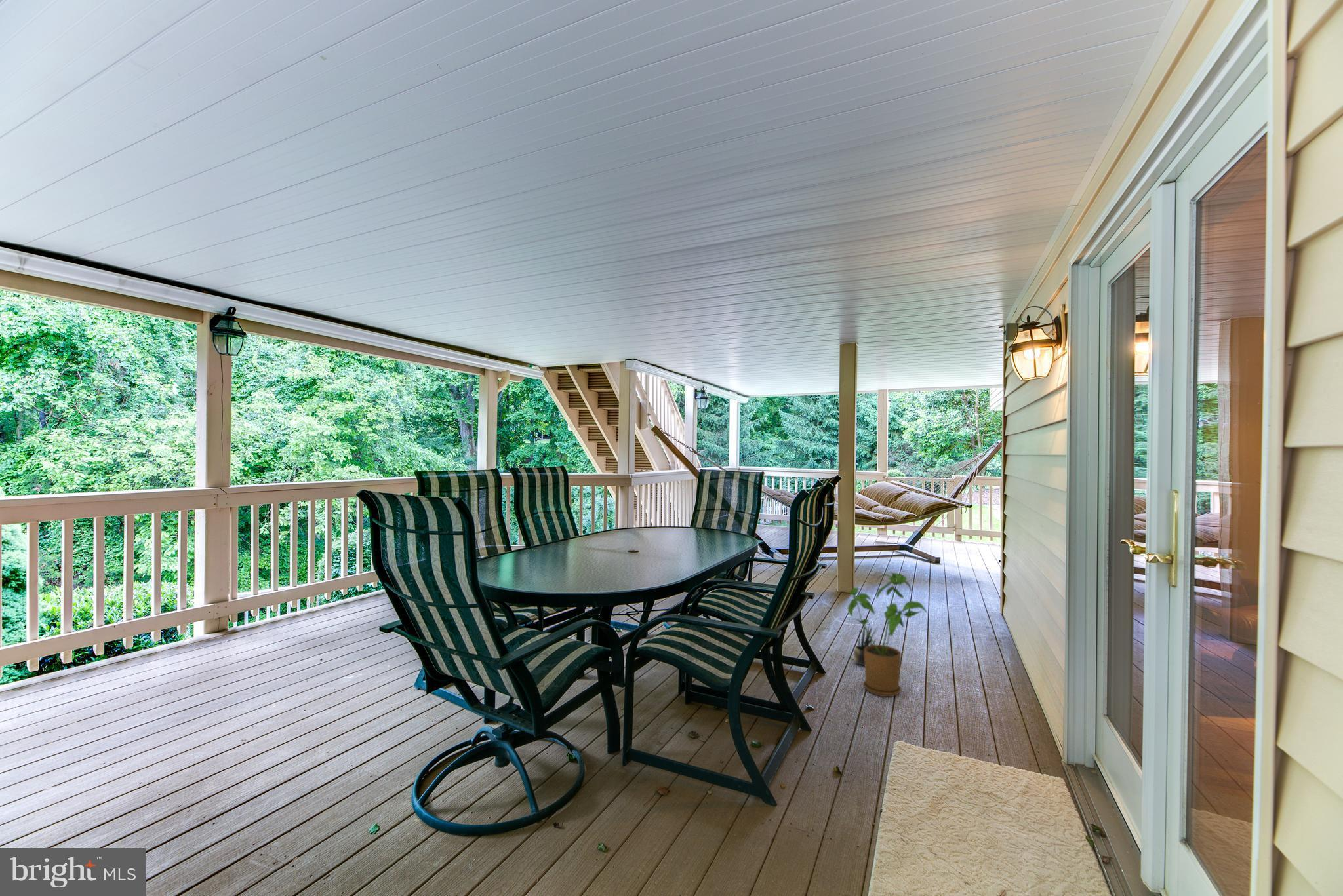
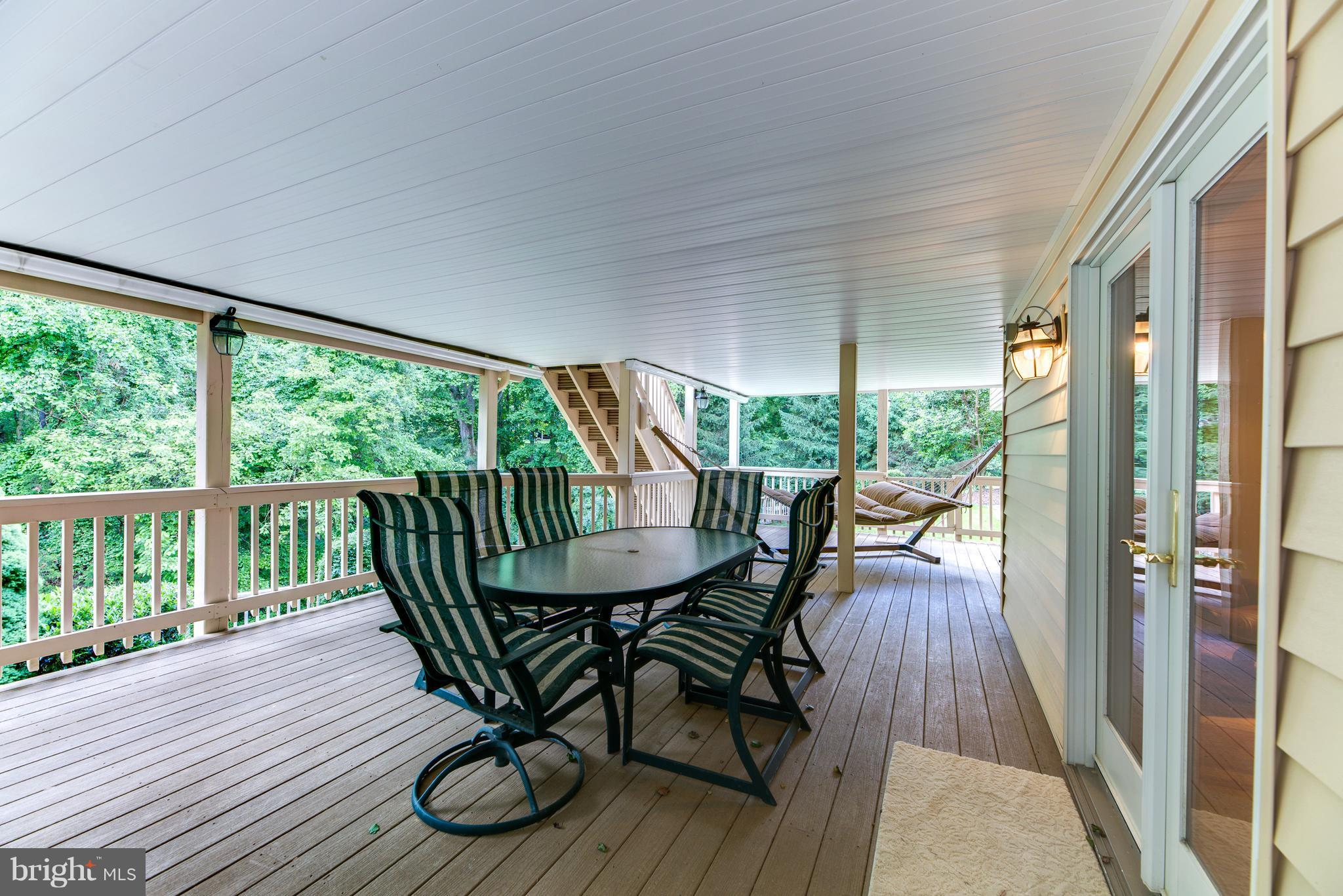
- potted plant (866, 642)
- house plant (888, 633)
